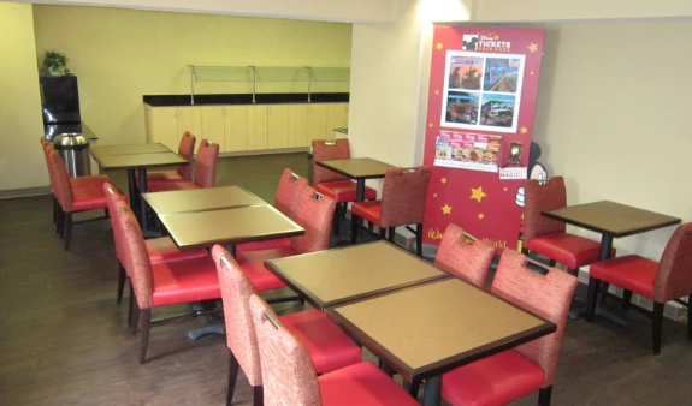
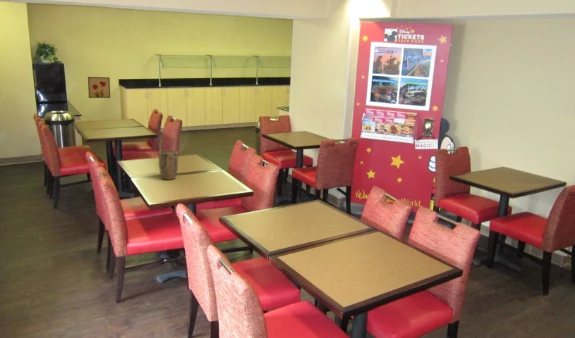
+ wall art (99, 87)
+ plant pot (168, 164)
